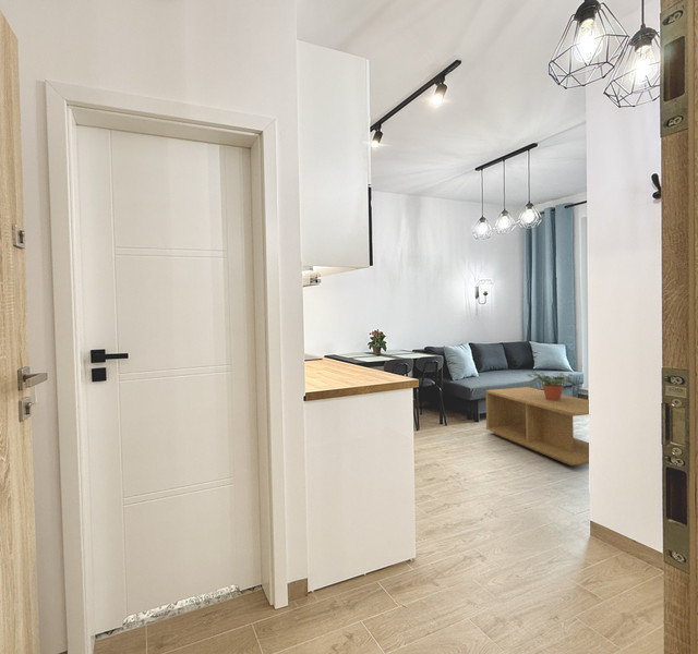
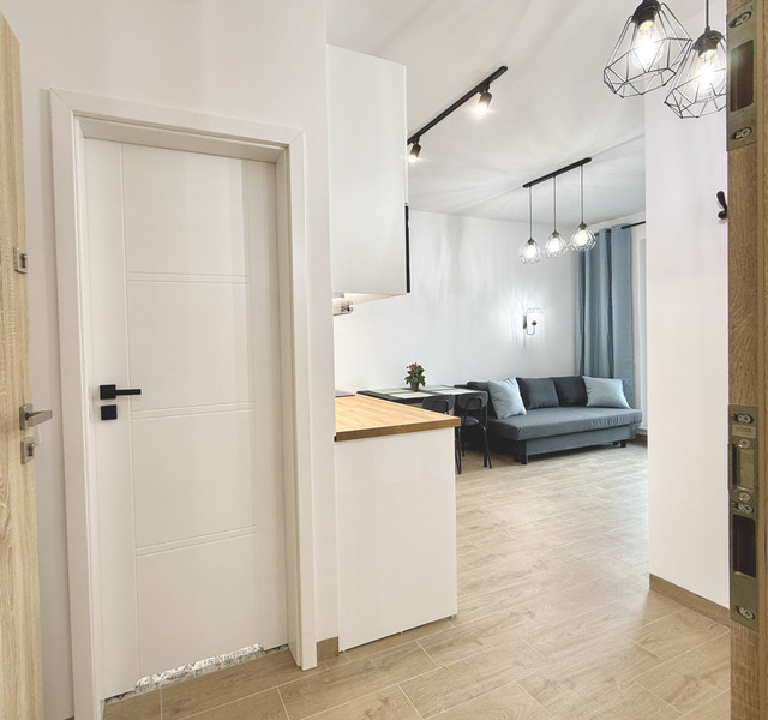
- potted plant (551, 384)
- coffee table (546, 422)
